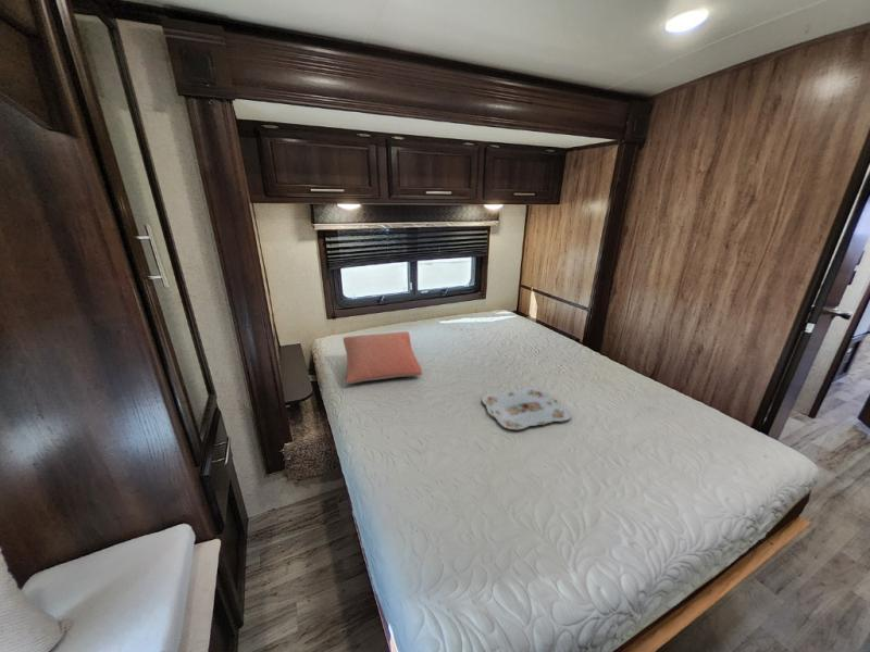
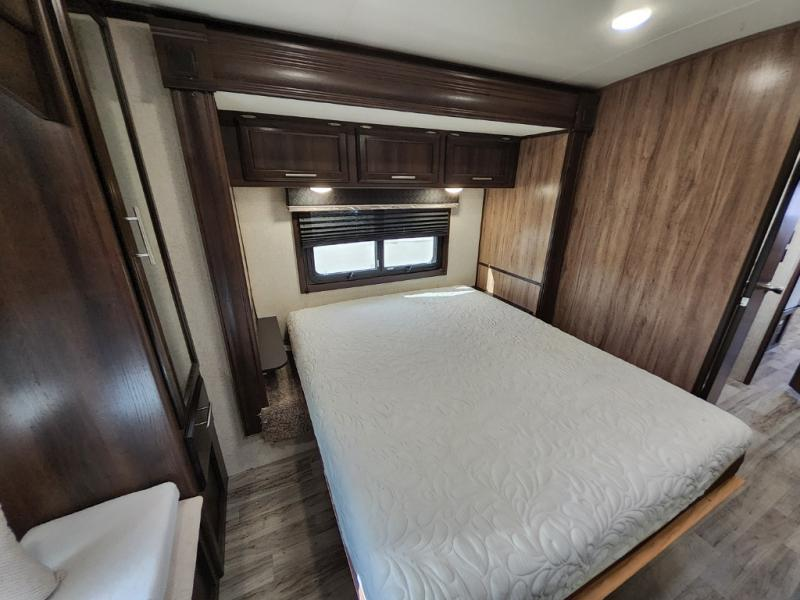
- pillow (380, 354)
- serving tray (524, 406)
